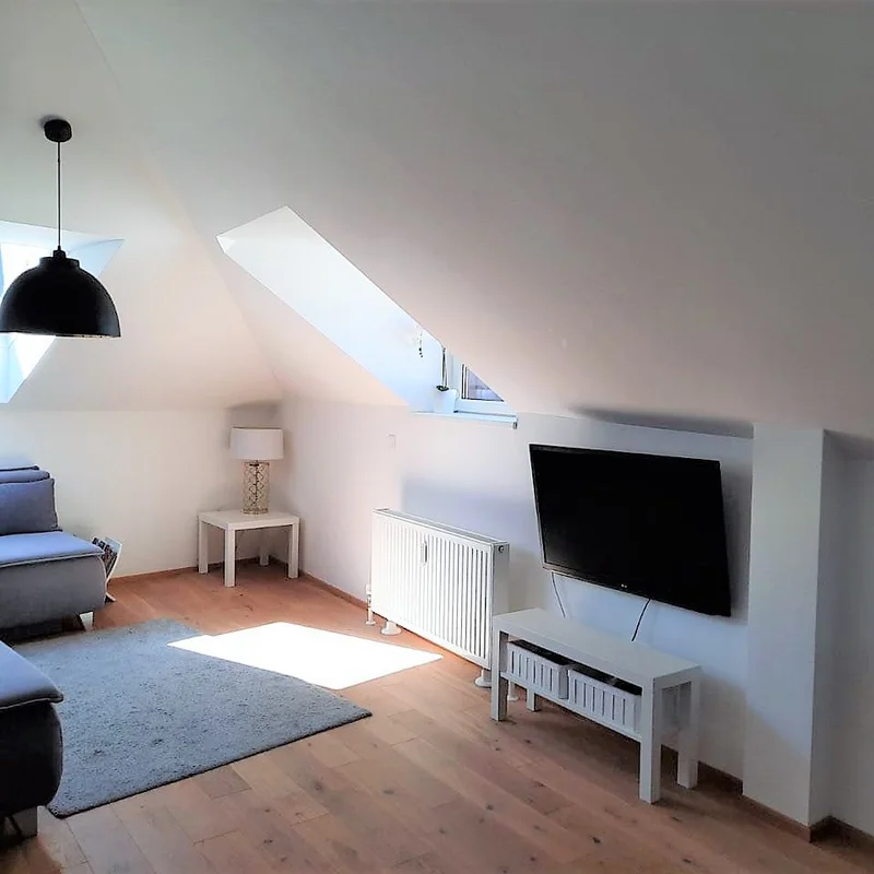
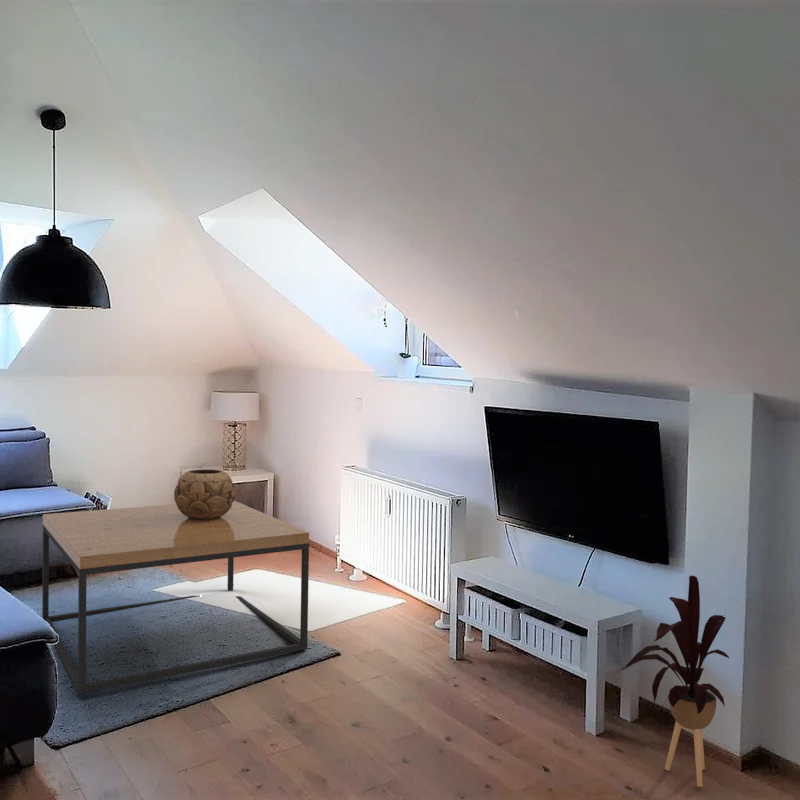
+ coffee table (170, 564)
+ decorative bowl (205, 493)
+ house plant (679, 670)
